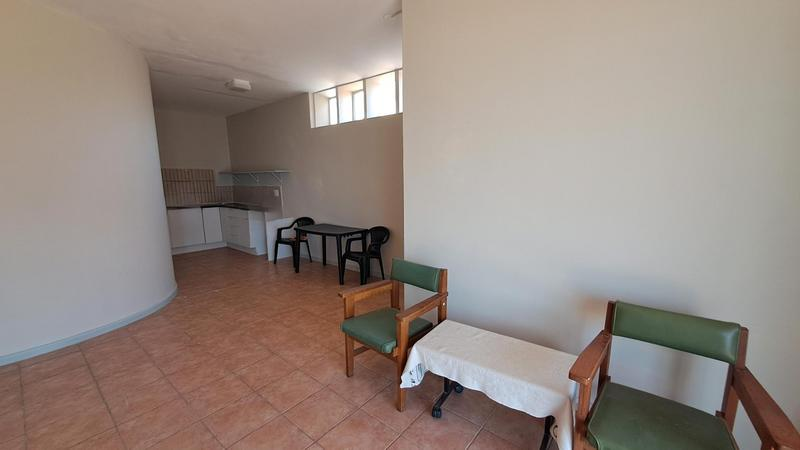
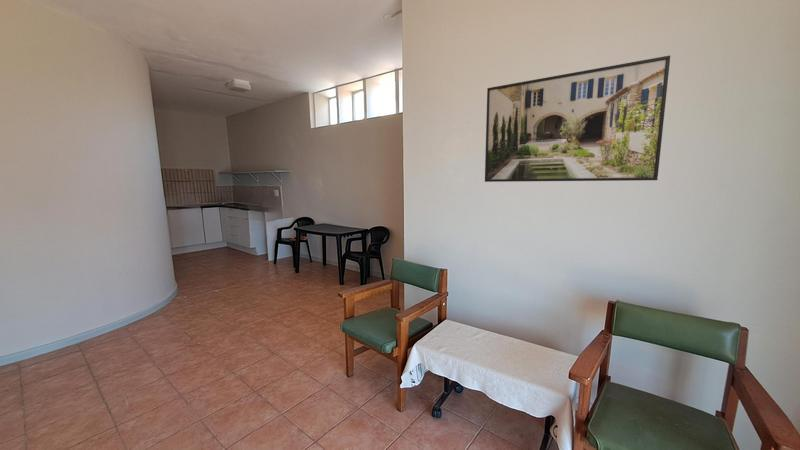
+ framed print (562, 129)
